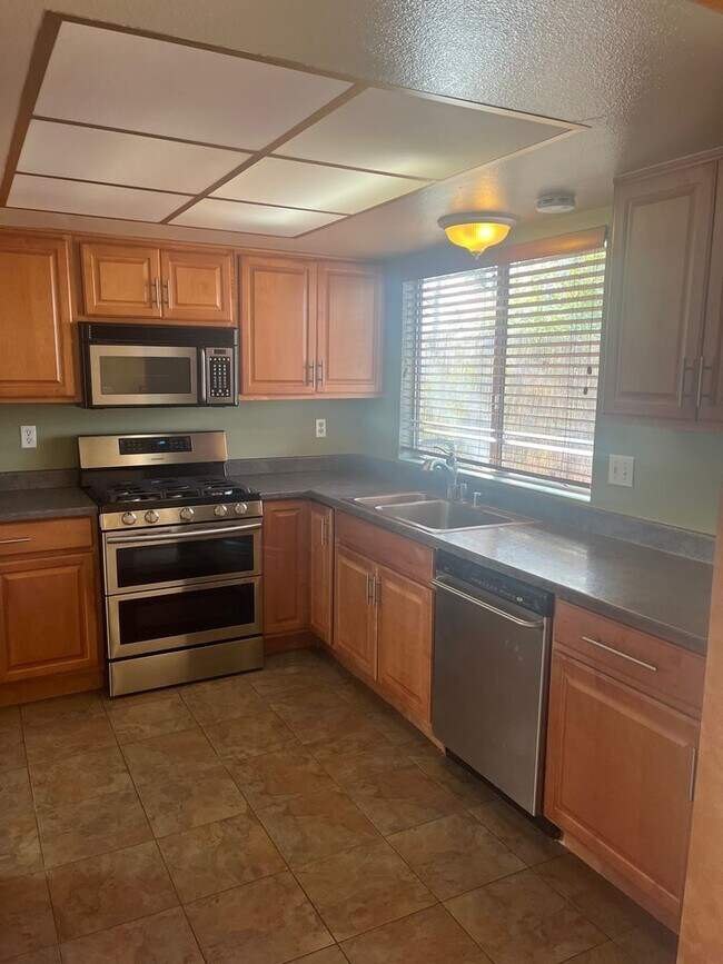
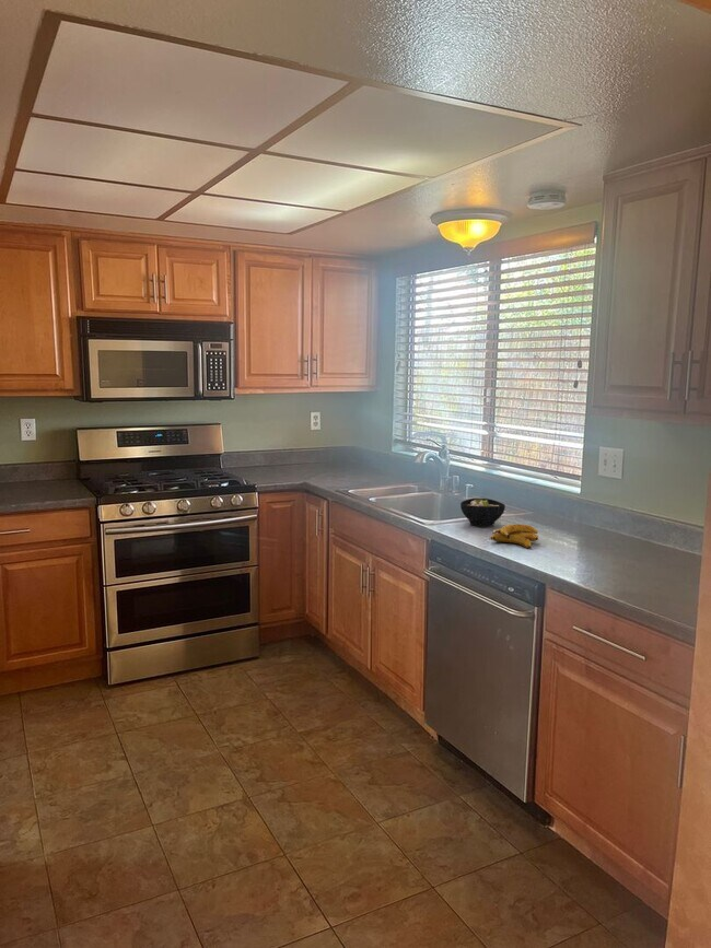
+ banana (514, 535)
+ bowl (482, 512)
